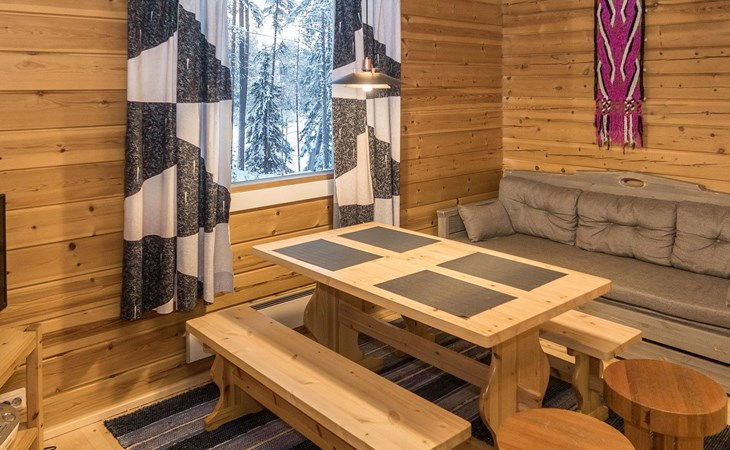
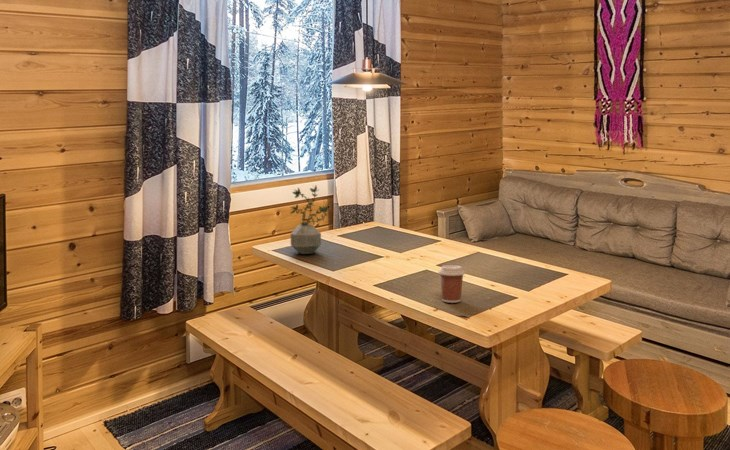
+ potted plant (310, 219)
+ coffee cup (451, 283)
